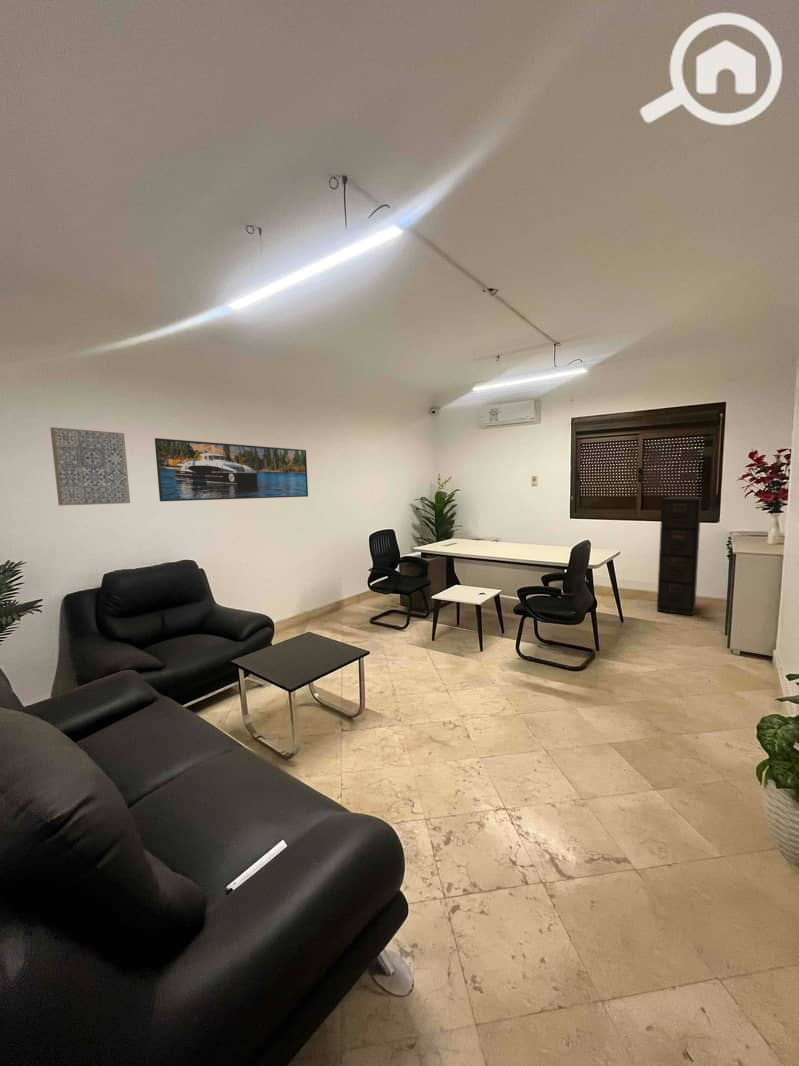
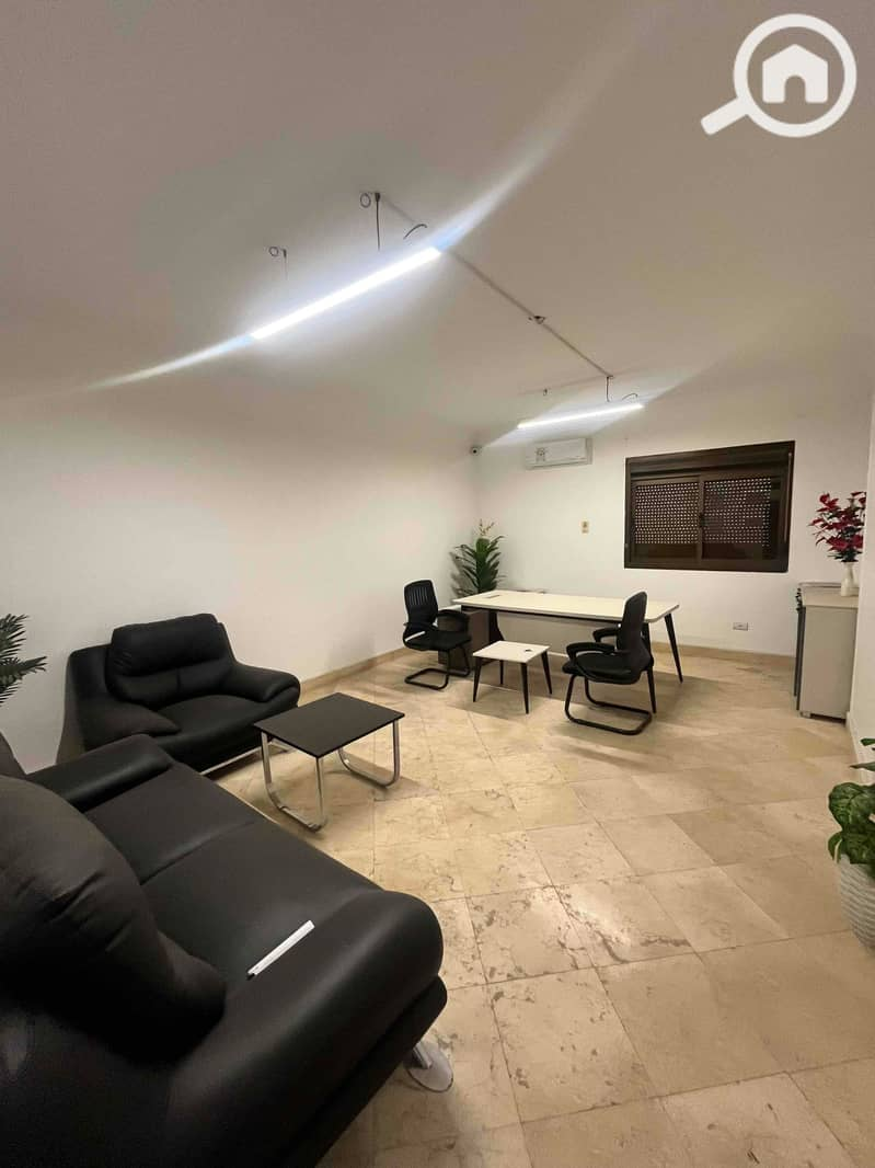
- filing cabinet (679, 553)
- wall art (92, 467)
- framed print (243, 472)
